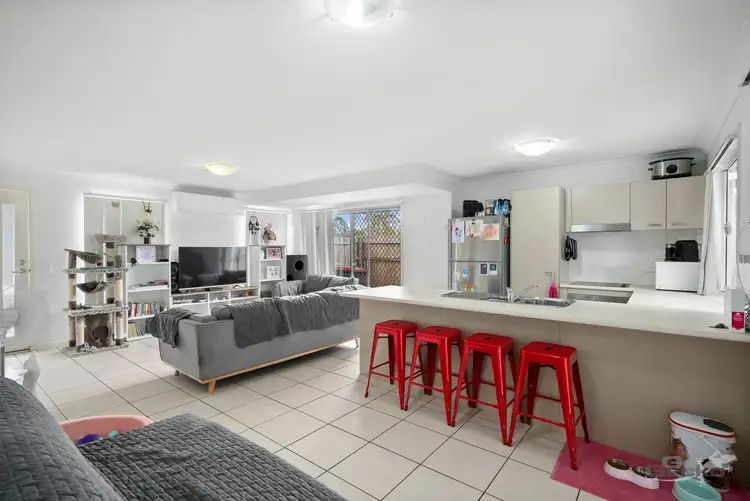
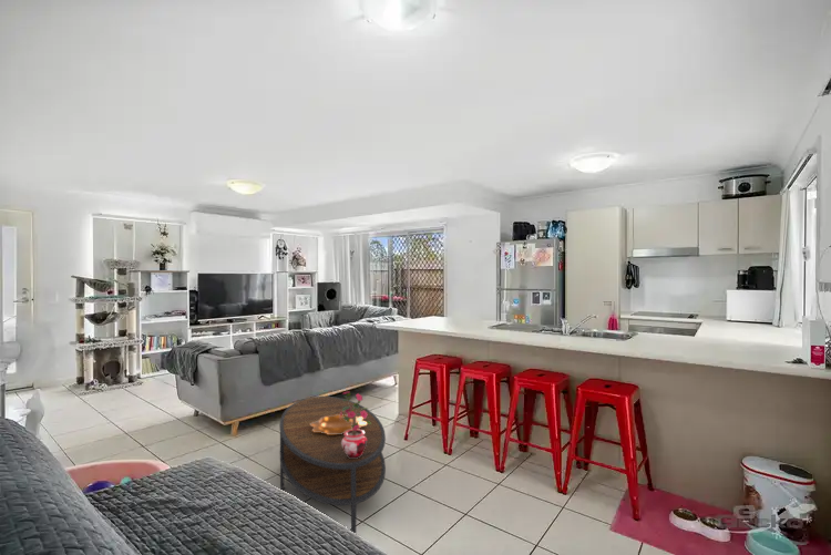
+ coffee table (330, 451)
+ potted plant (356, 423)
+ decorative bowl (338, 423)
